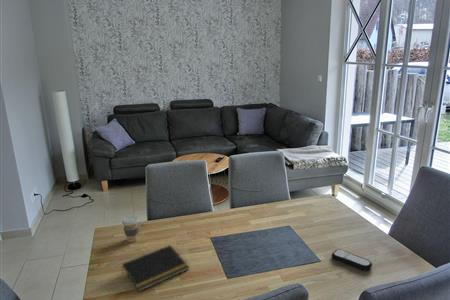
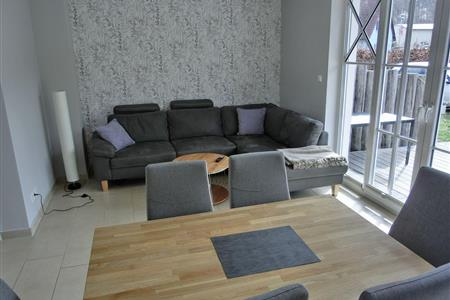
- notepad (156, 266)
- coffee cup (131, 229)
- remote control (351, 259)
